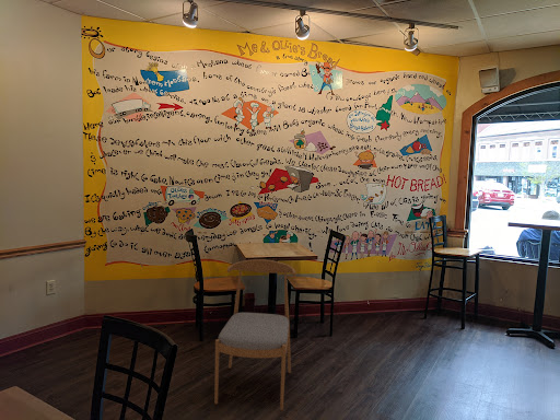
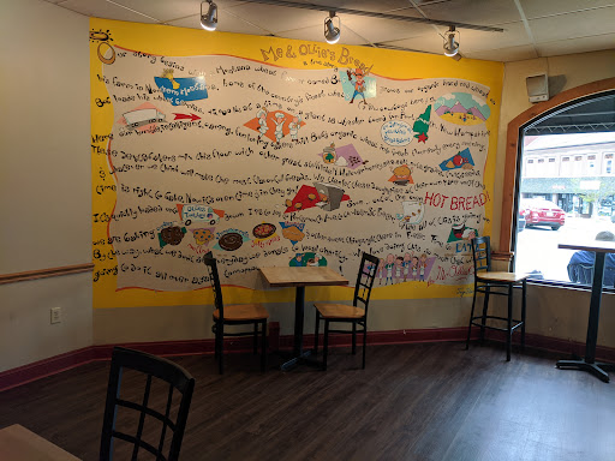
- dining chair (256, 328)
